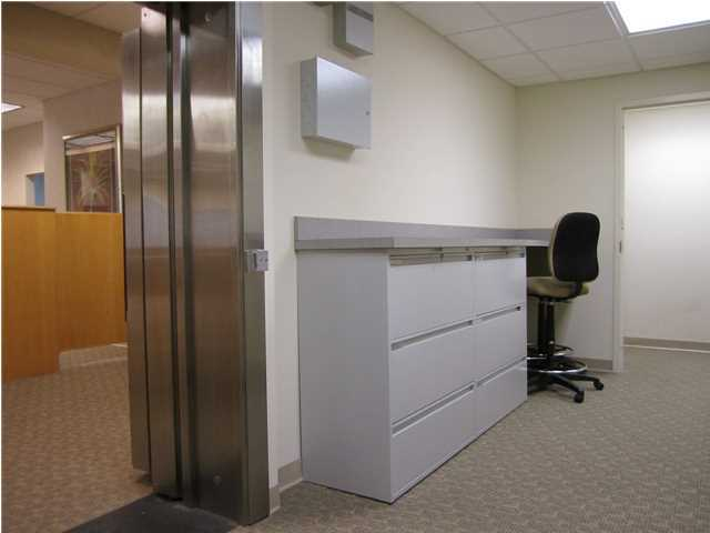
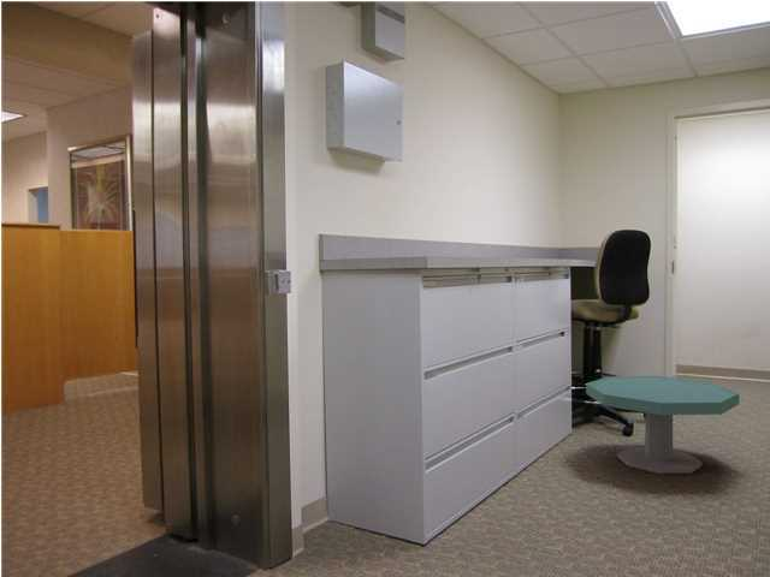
+ side table (658, 424)
